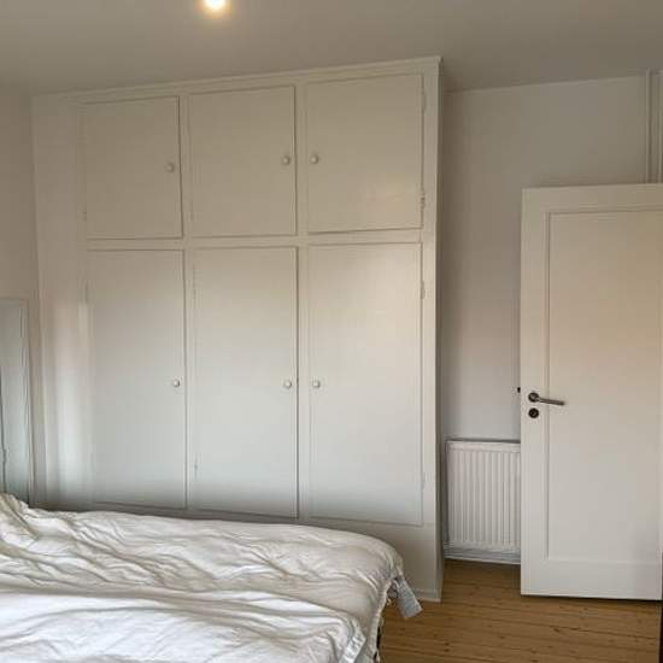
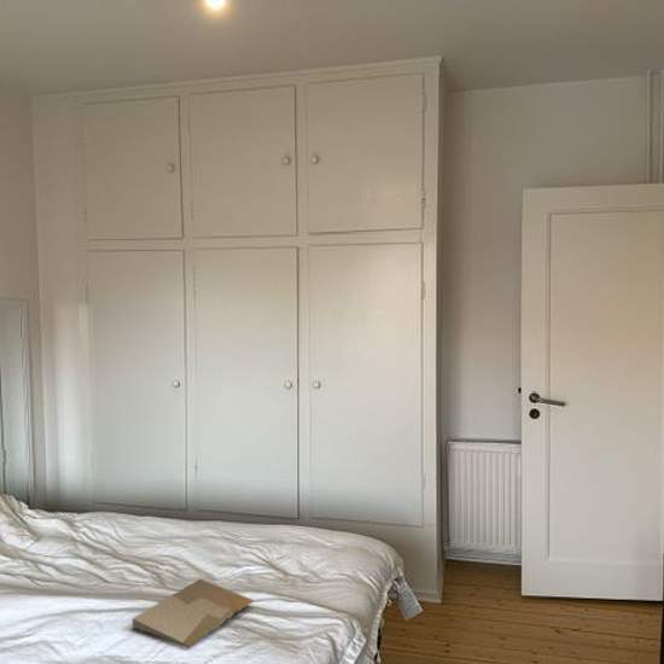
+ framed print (194, 610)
